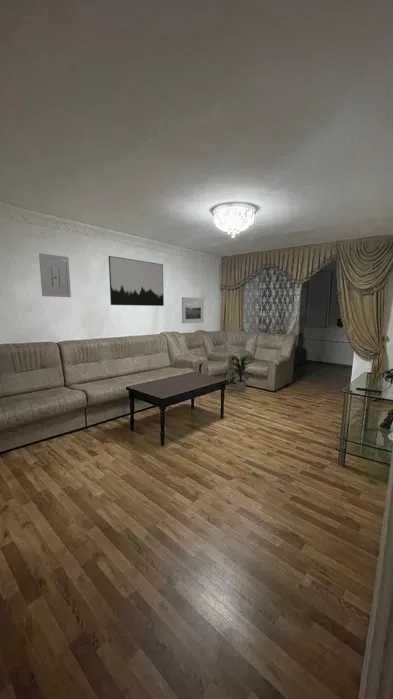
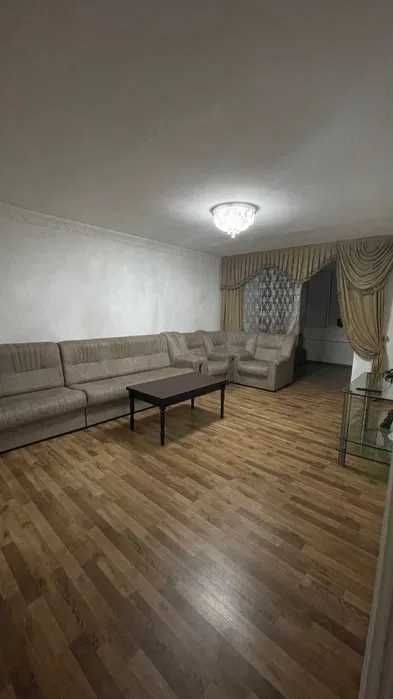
- wall art (55, 276)
- indoor plant (239, 372)
- wall art (138, 283)
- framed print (193, 310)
